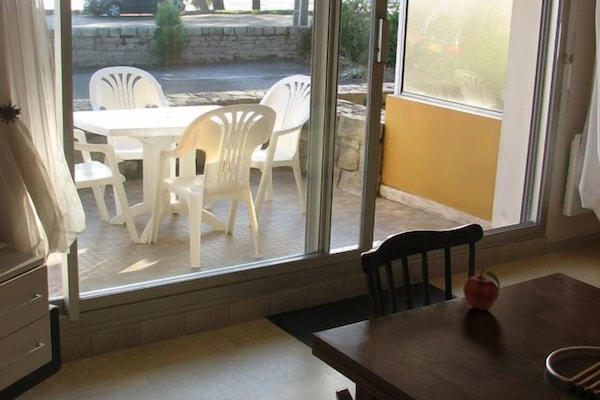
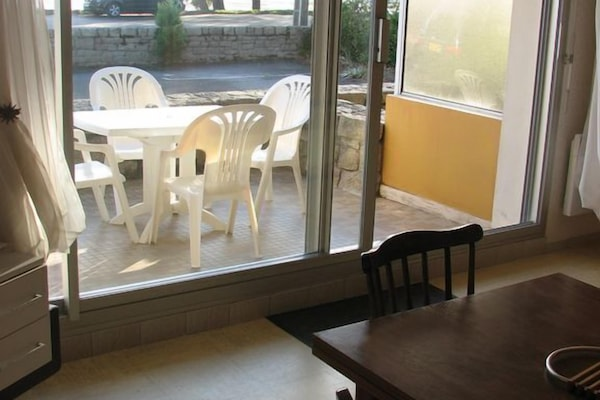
- fruit (483, 289)
